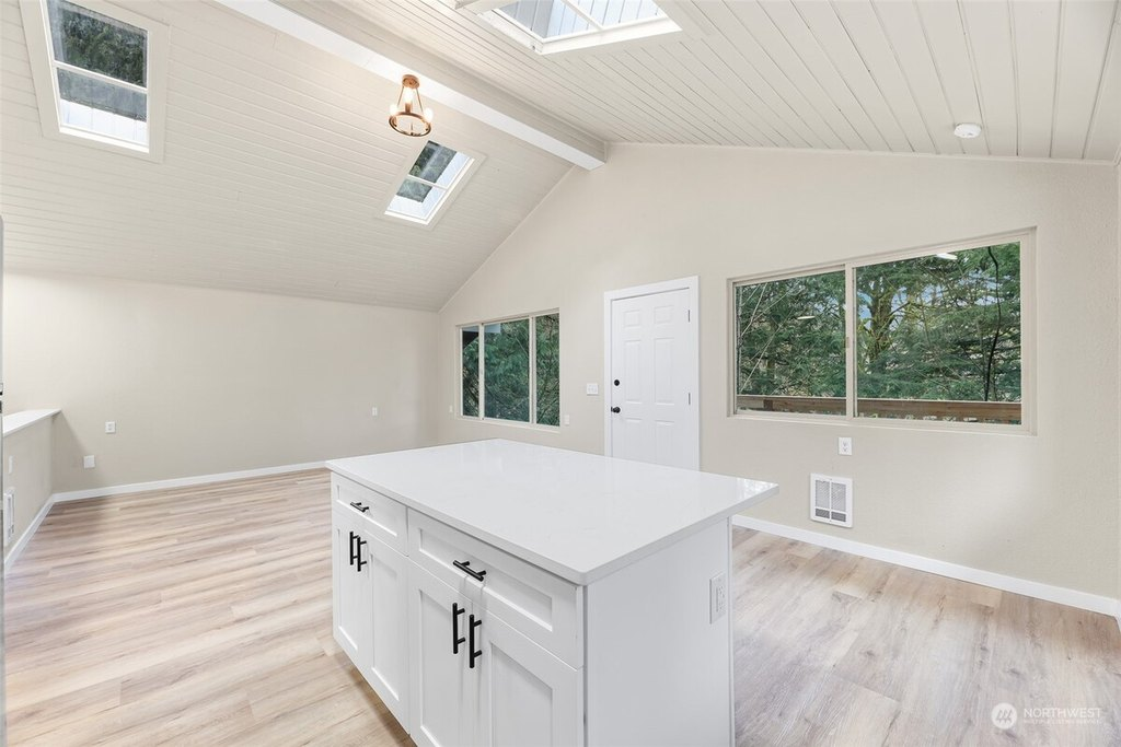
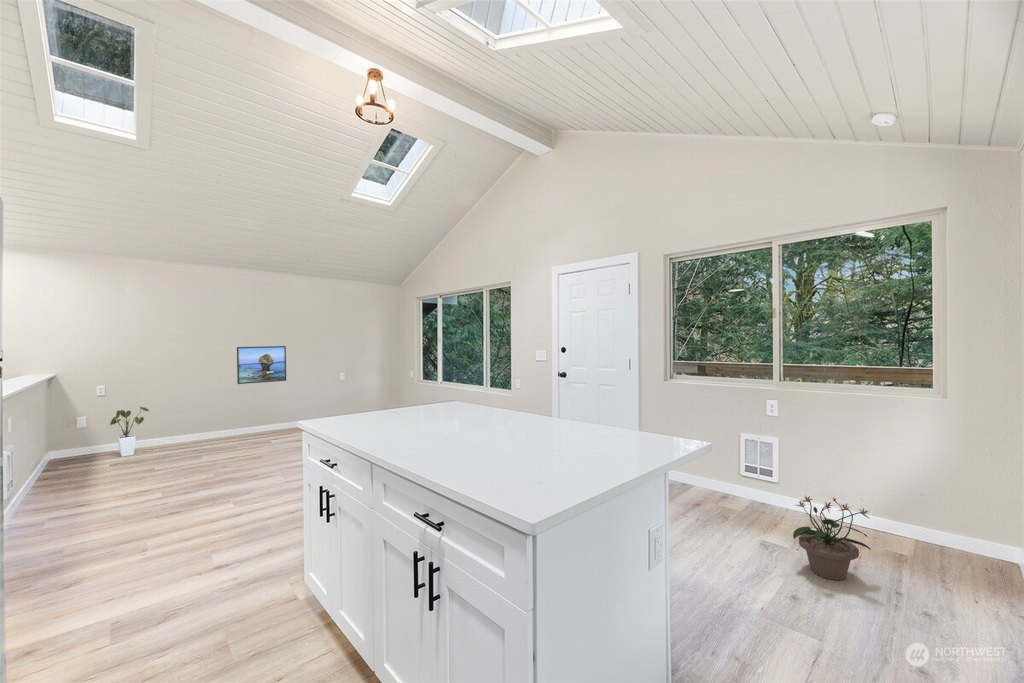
+ potted plant (829, 535)
+ house plant (129, 430)
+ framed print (262, 364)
